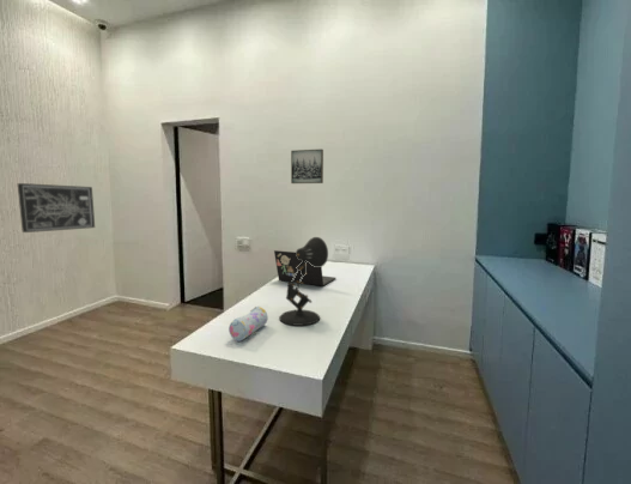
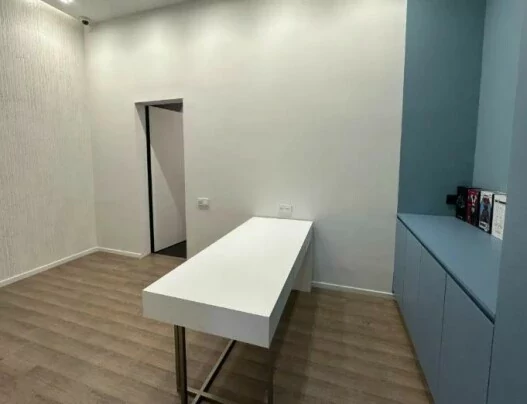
- laptop (307, 265)
- wall art (307, 167)
- wall art (60, 207)
- desk lamp (301, 278)
- pencil case (249, 322)
